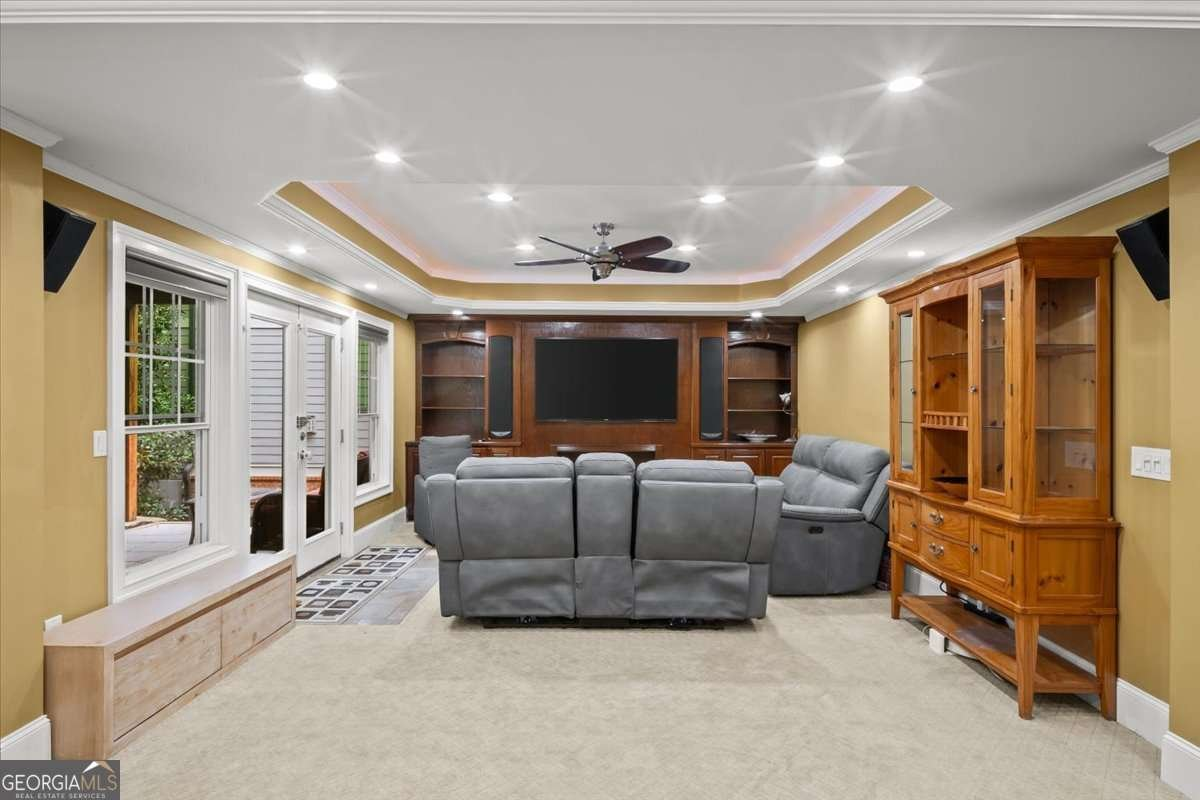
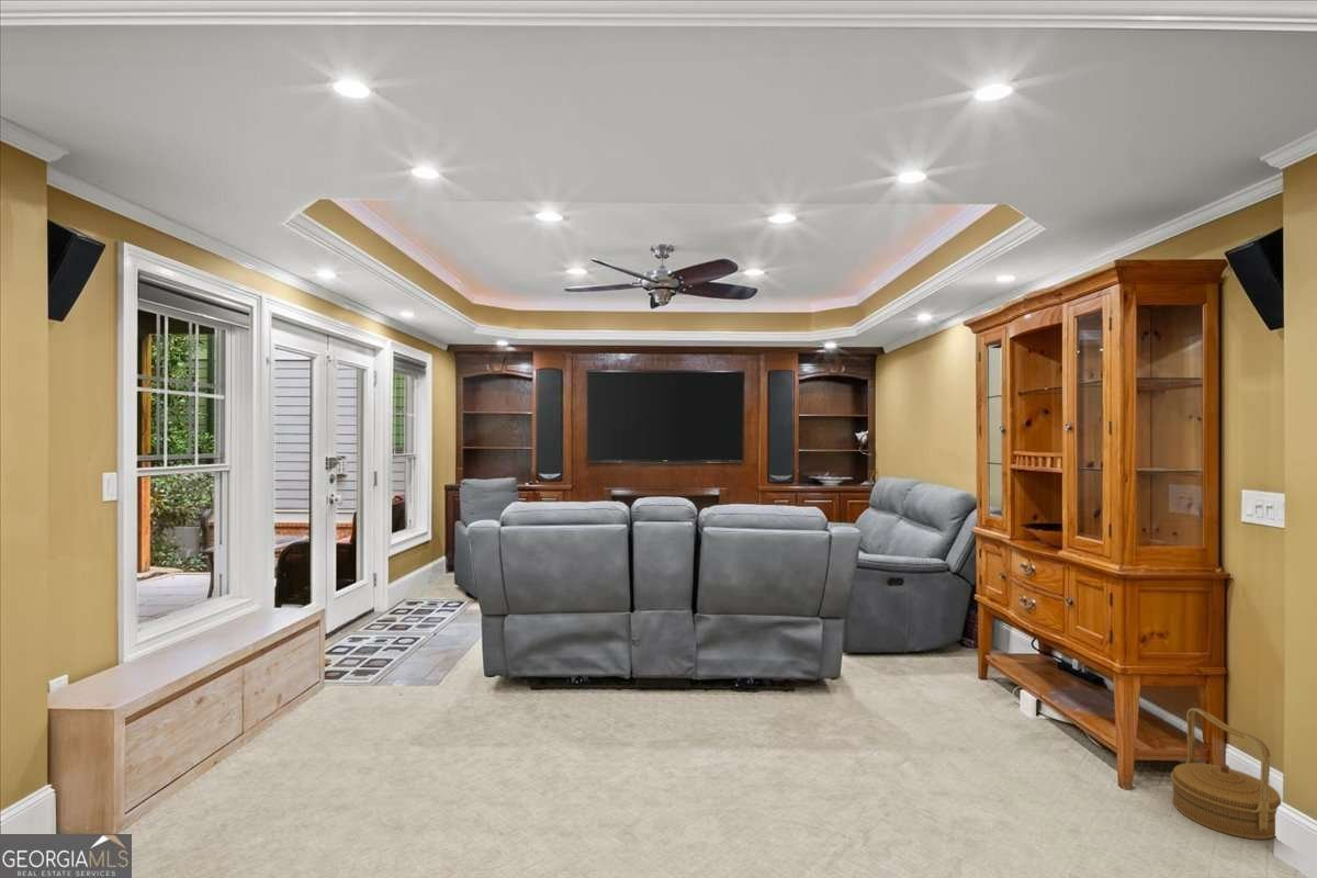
+ basket (1225, 768)
